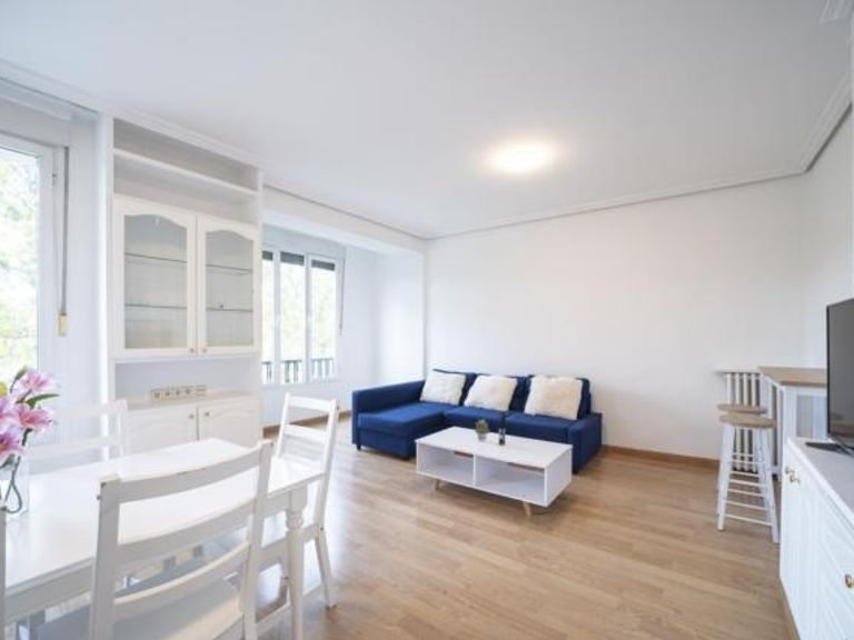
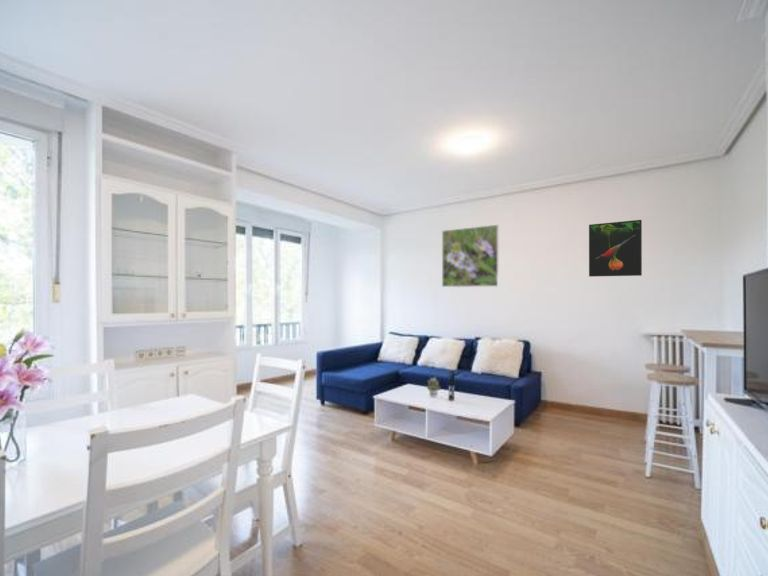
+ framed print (614, 249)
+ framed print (469, 257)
